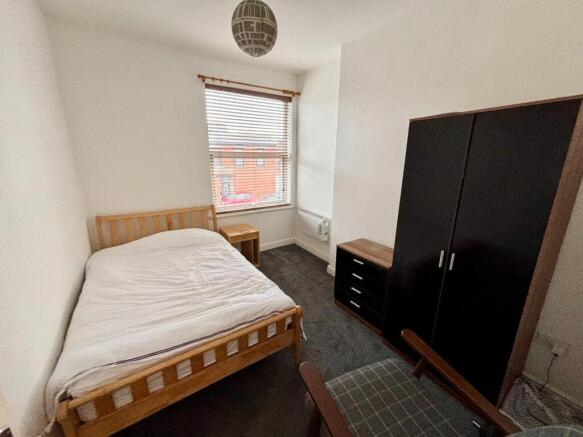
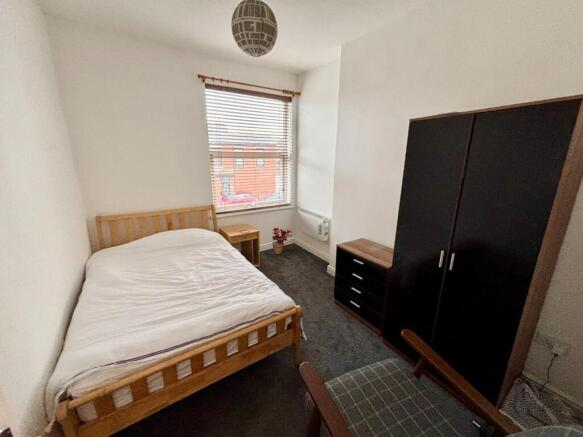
+ potted plant (280, 240)
